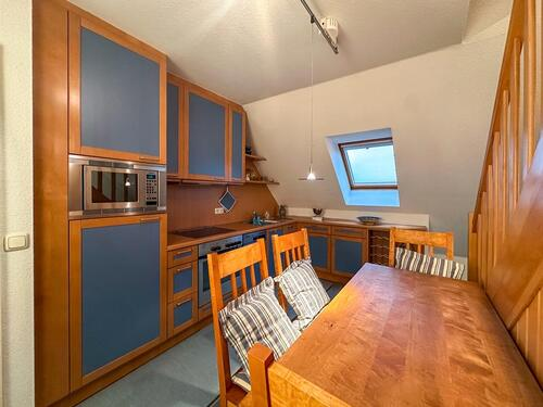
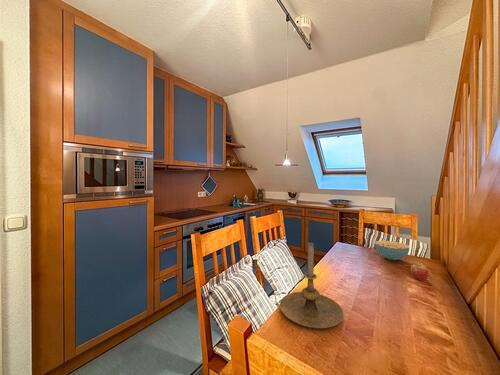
+ candle holder (310, 276)
+ cereal bowl (391, 251)
+ fruit (419, 271)
